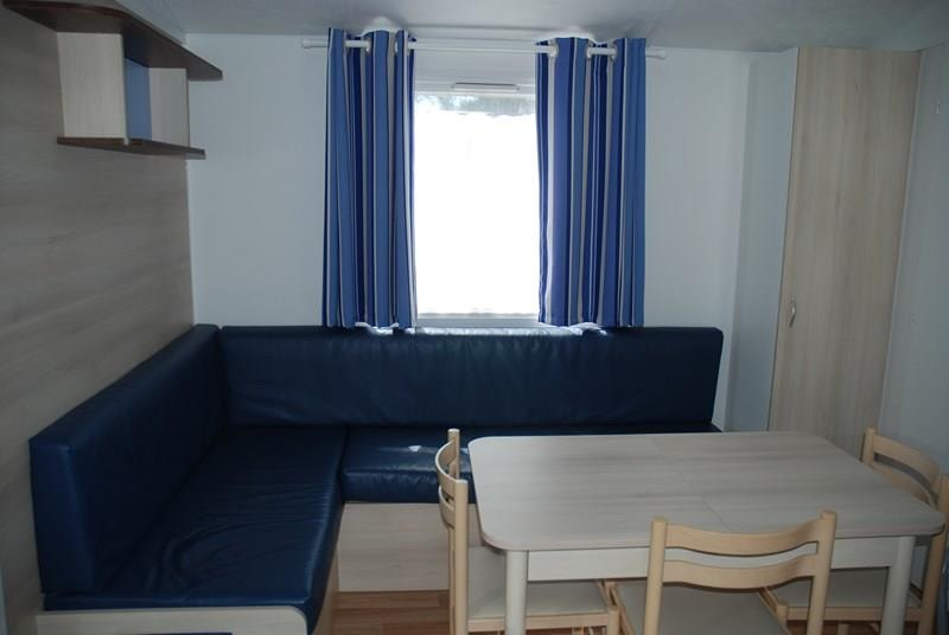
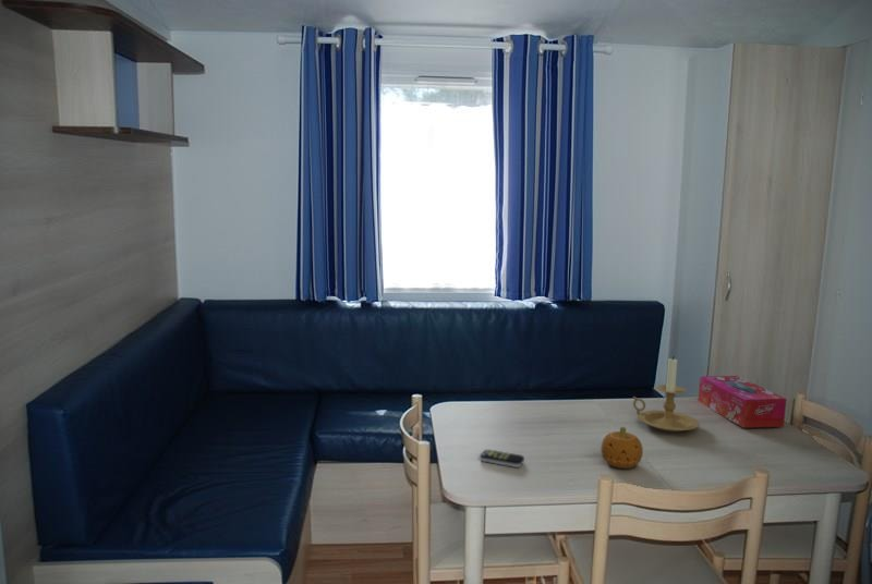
+ remote control (501, 458)
+ tissue box (739, 400)
+ candle holder (670, 391)
+ fruit (621, 445)
